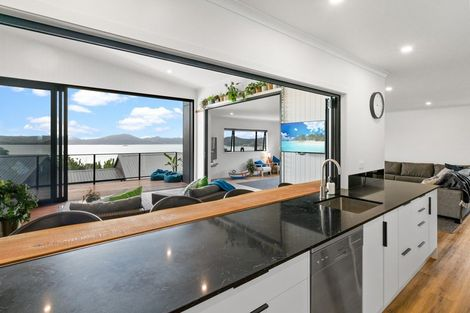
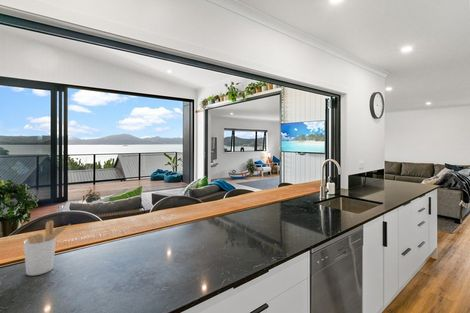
+ utensil holder (47, 246)
